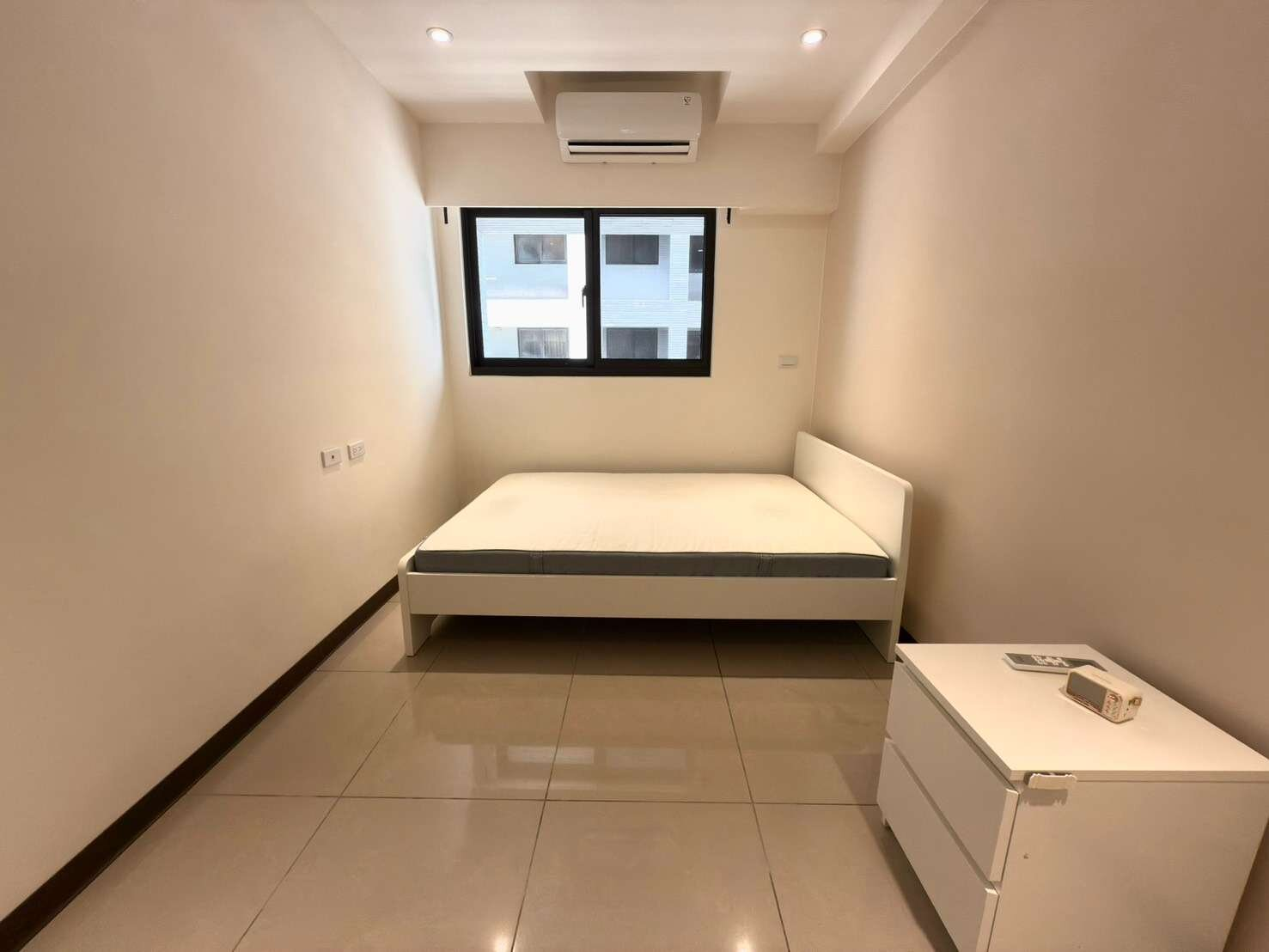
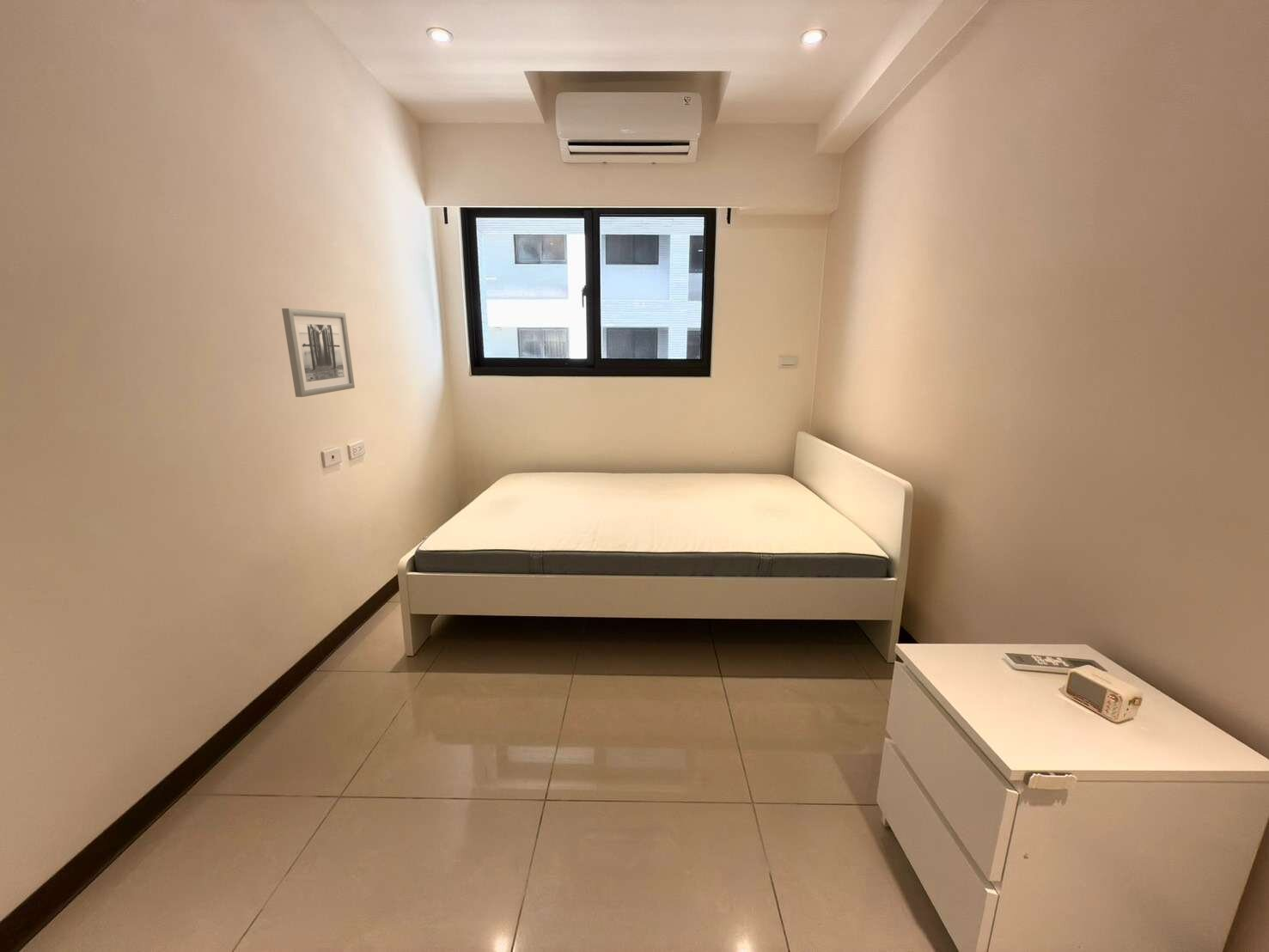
+ wall art (321, 352)
